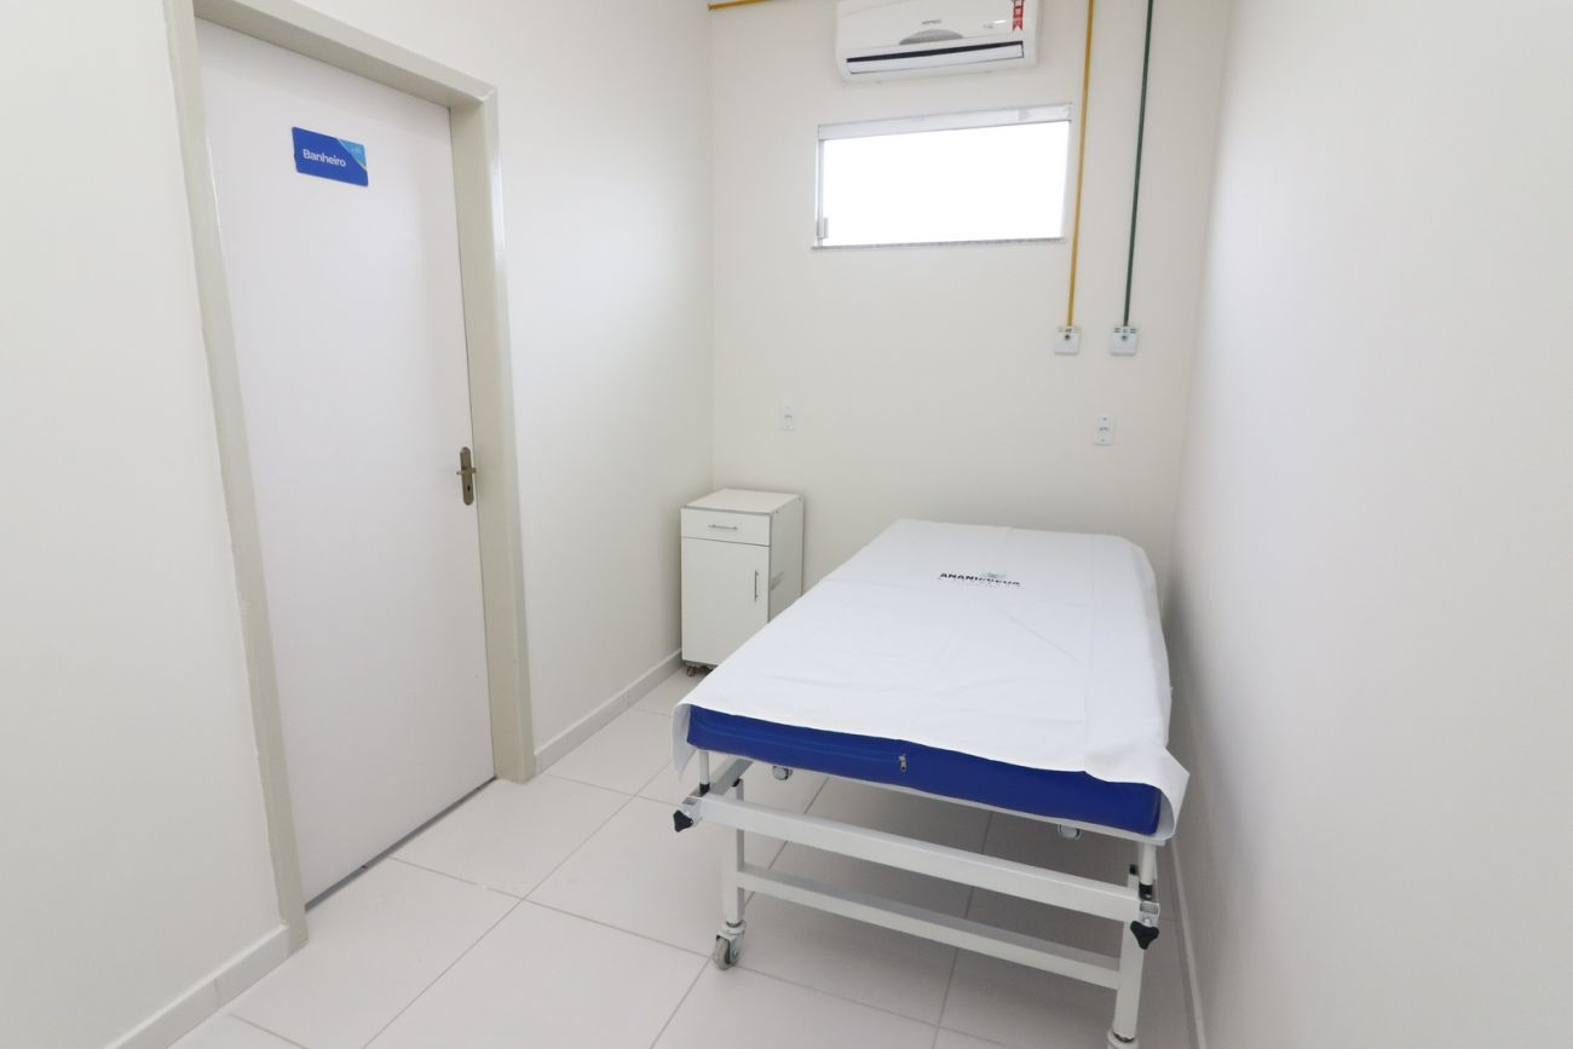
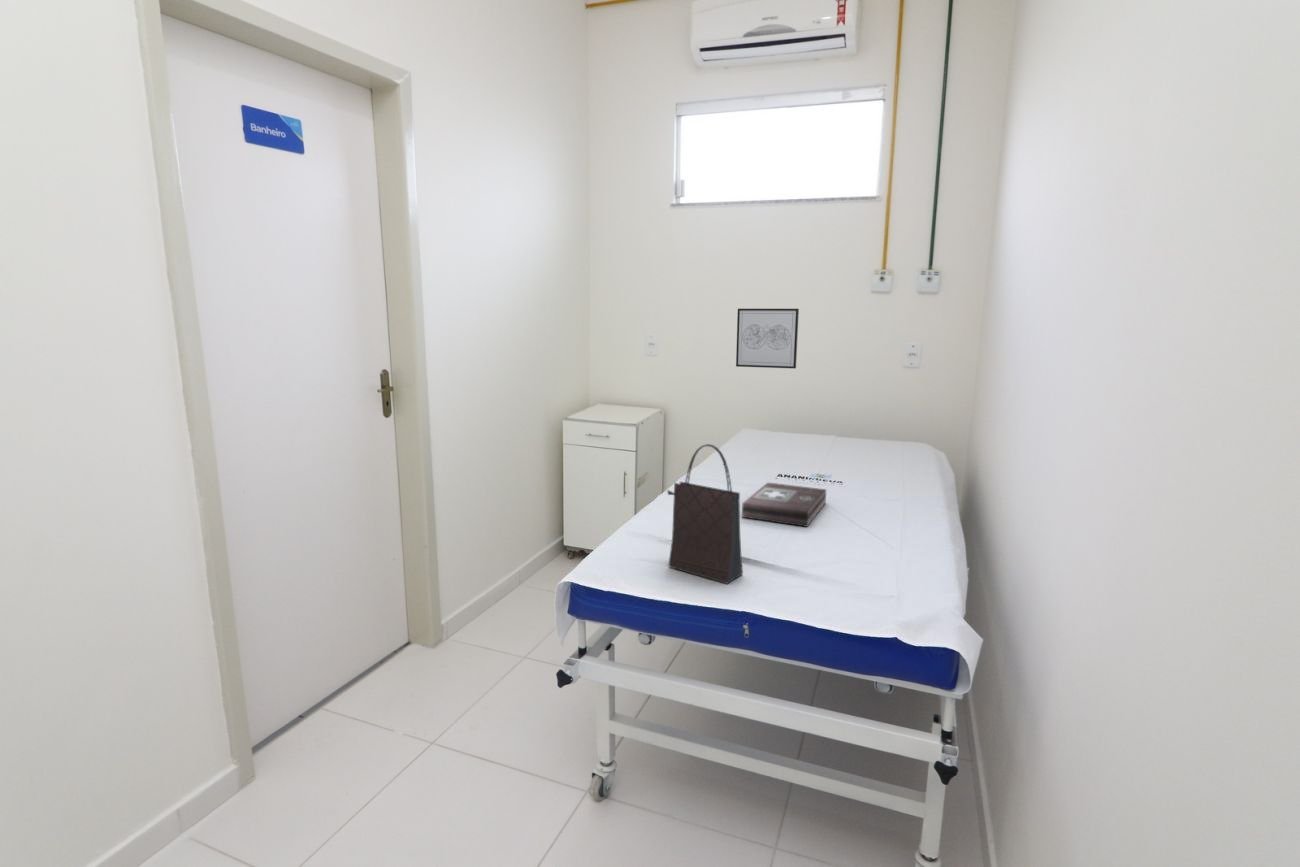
+ handbag (701, 507)
+ wall art (766, 338)
+ first aid kit (785, 502)
